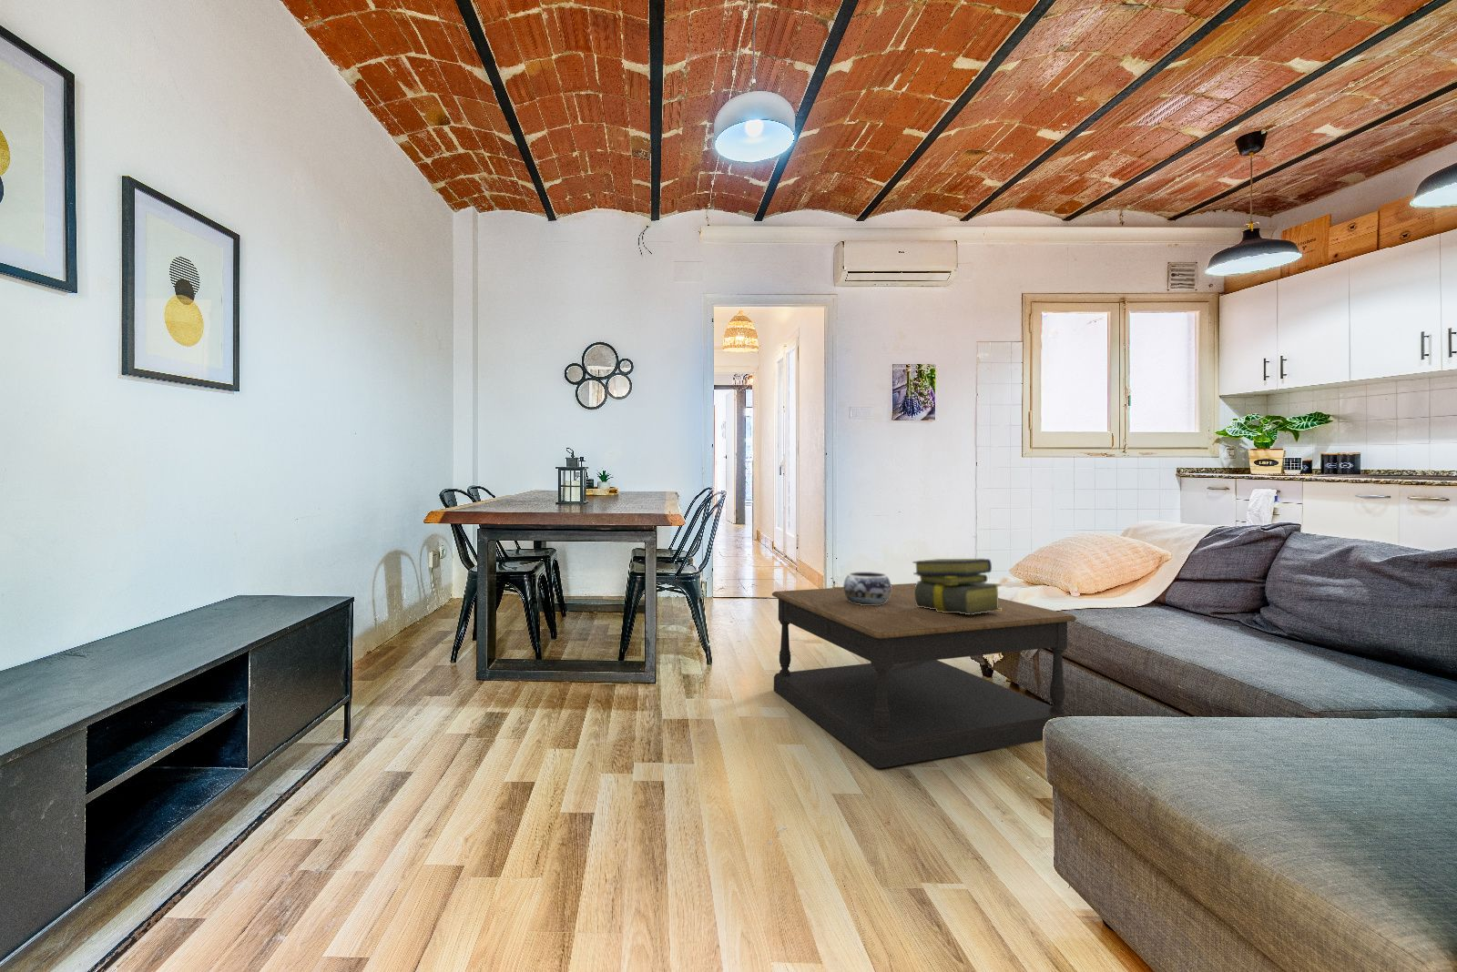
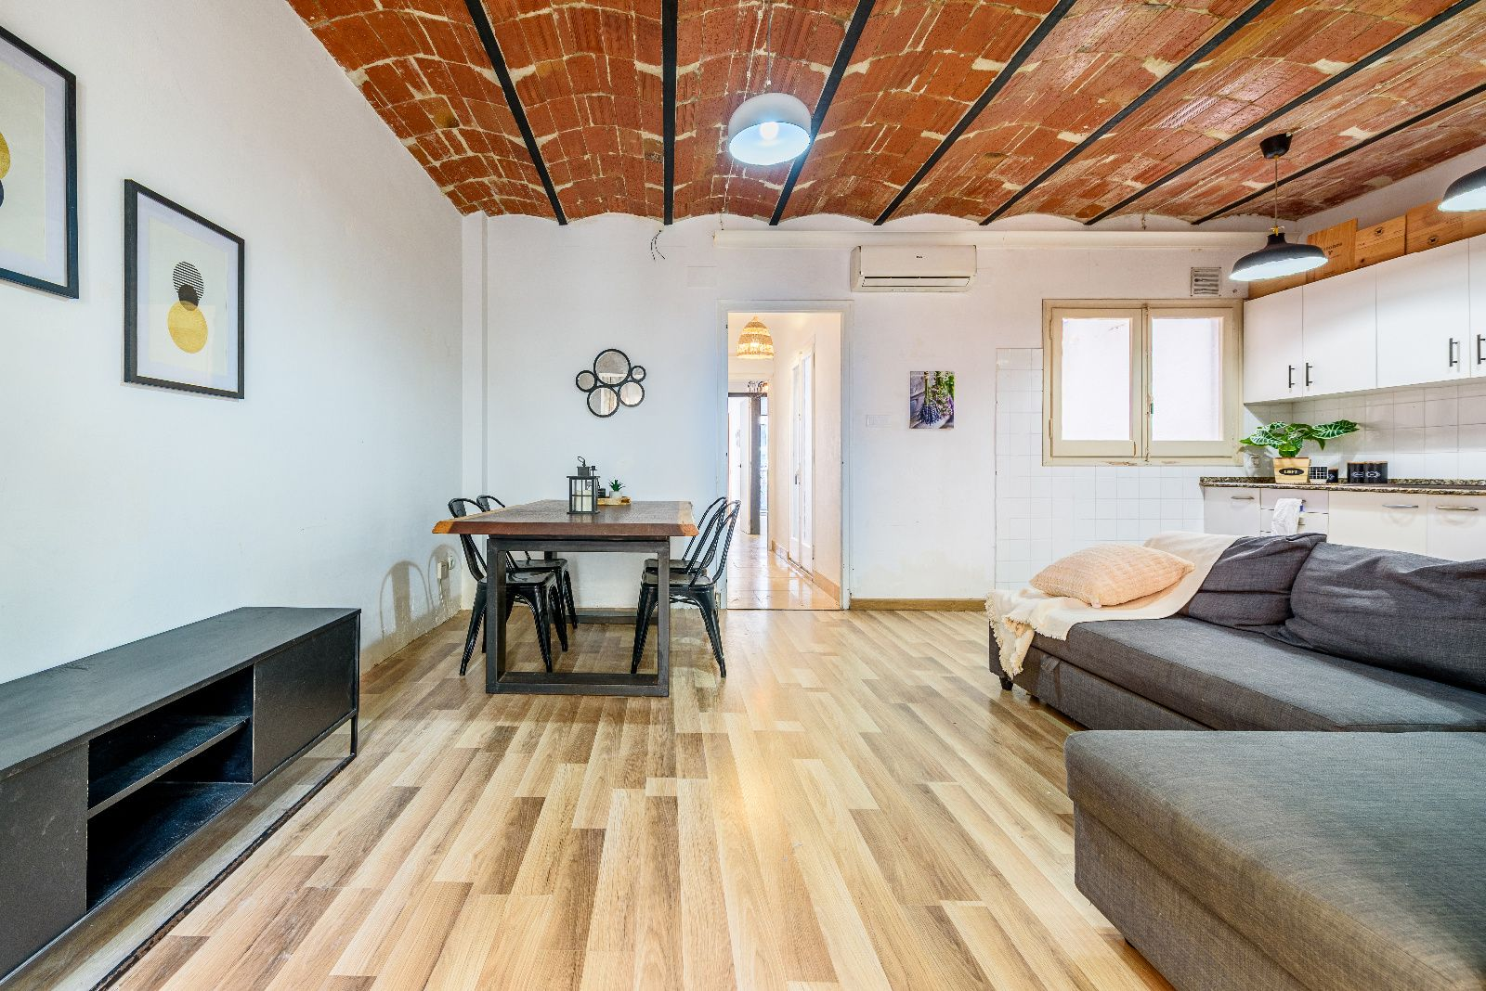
- coffee table (909, 656)
- decorative bowl (867, 587)
- stack of books (953, 583)
